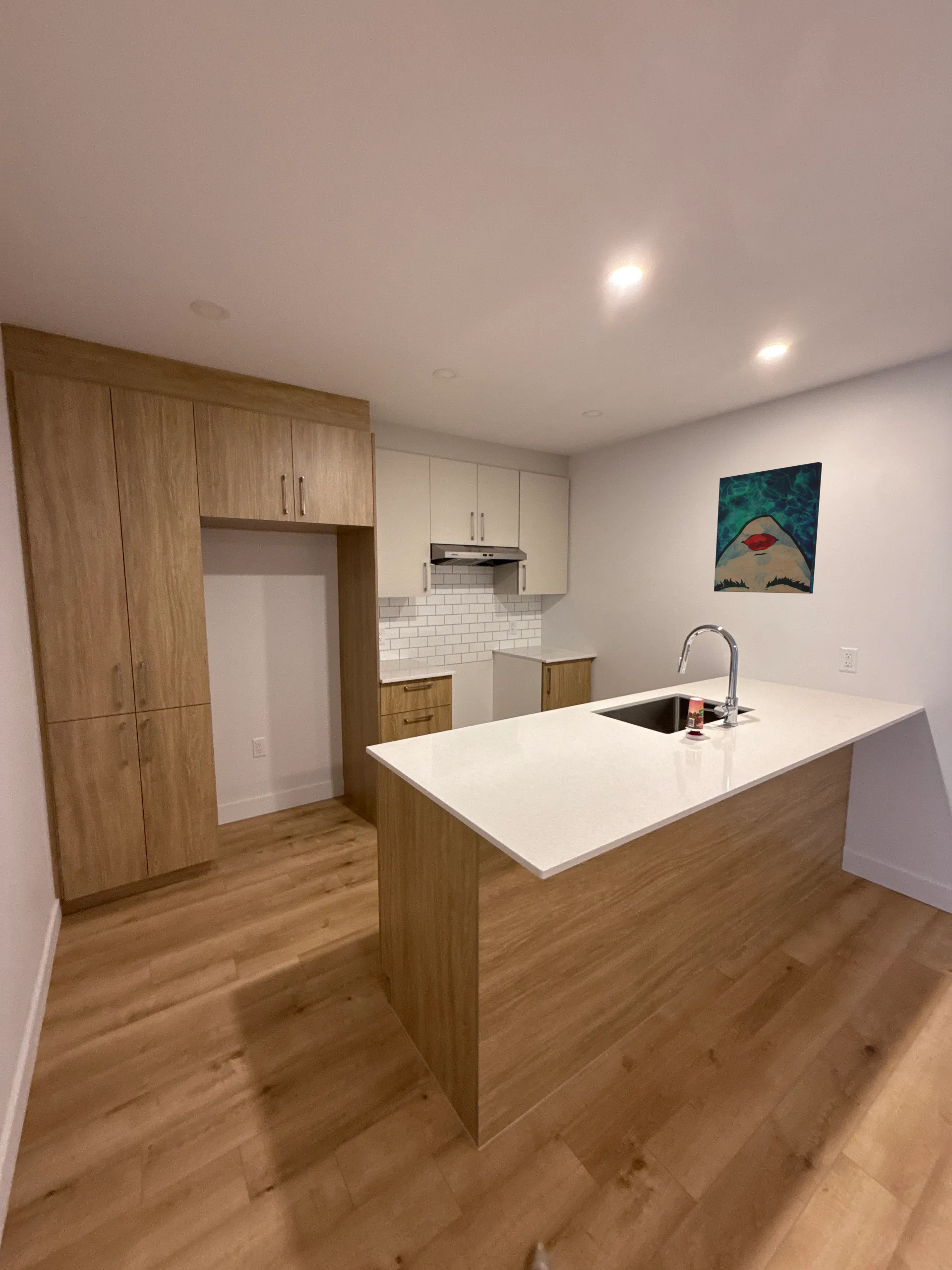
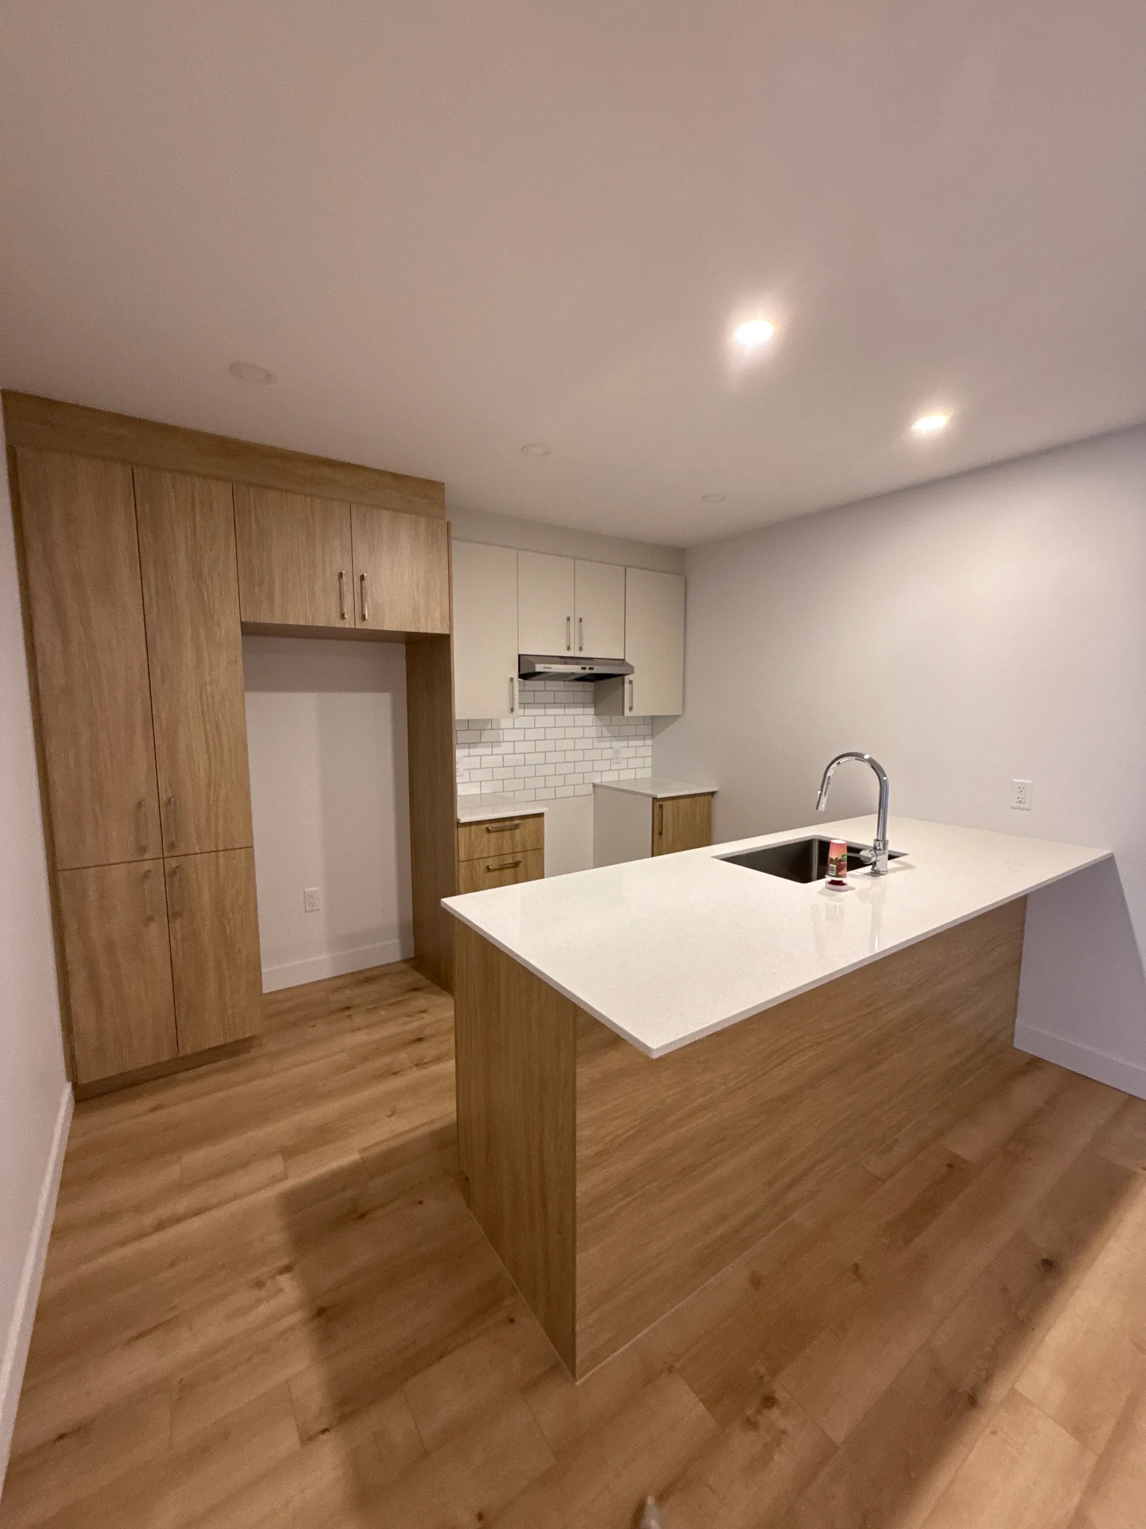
- wall art (763, 532)
